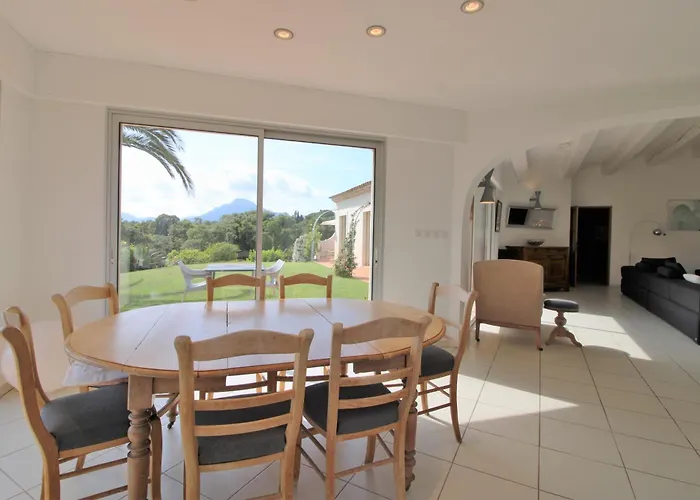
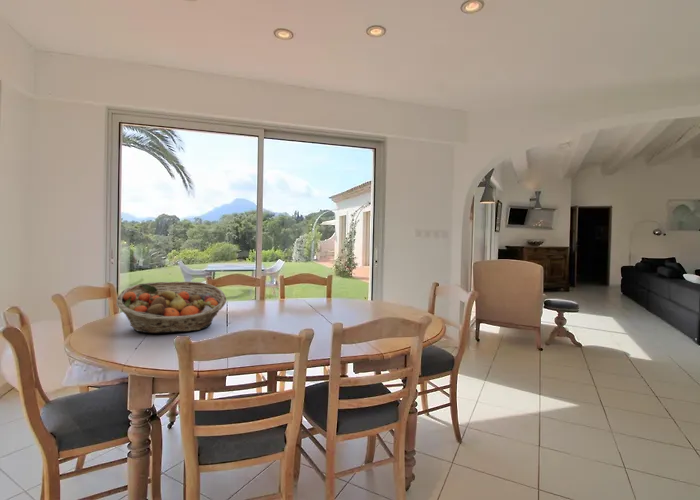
+ fruit basket (173, 305)
